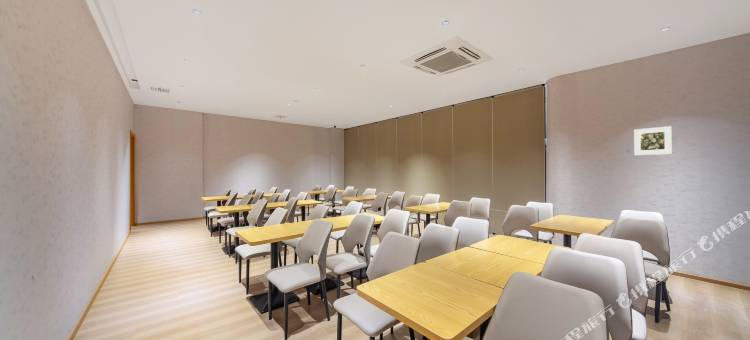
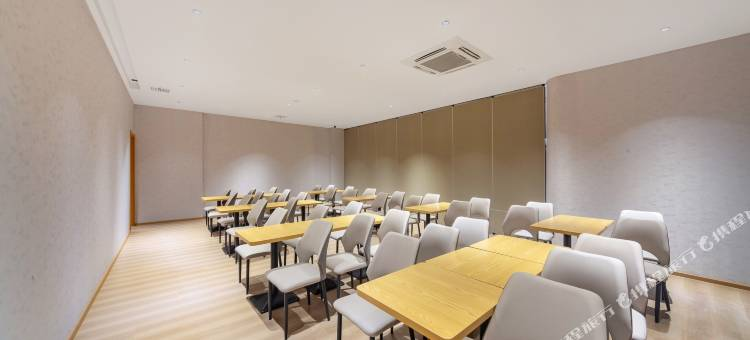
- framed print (652, 141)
